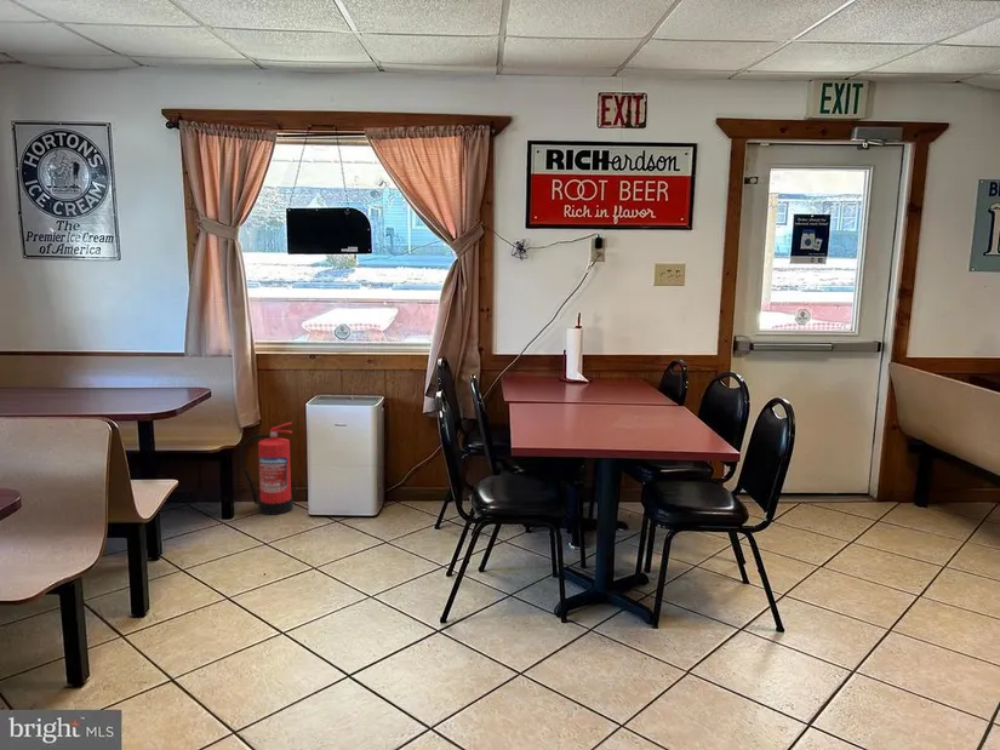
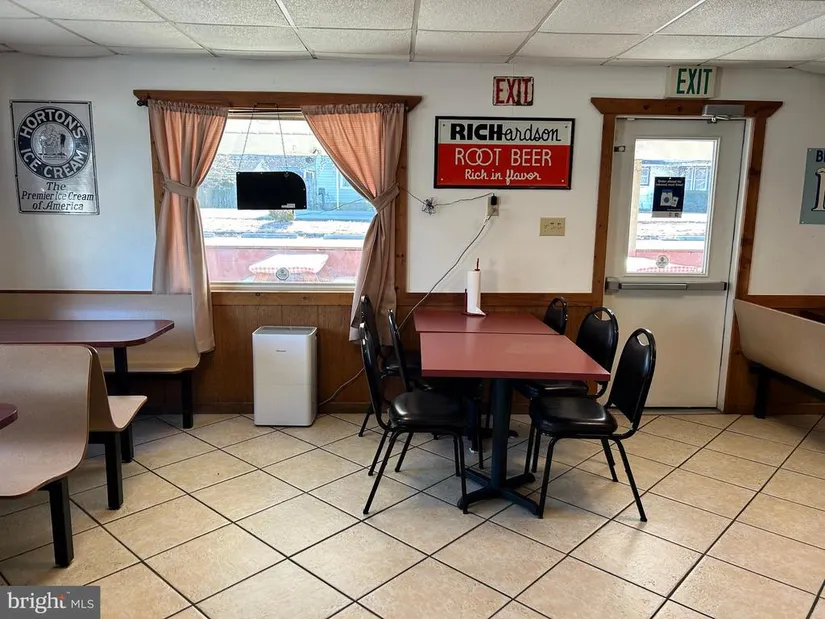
- fire extinguisher (265, 465)
